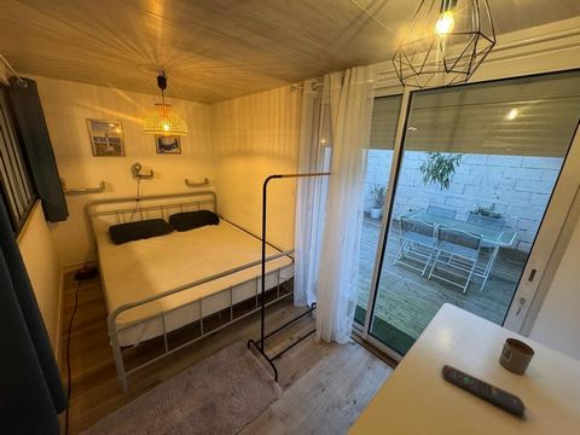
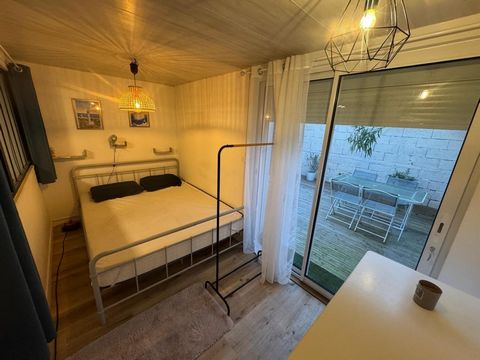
- remote control (480, 387)
